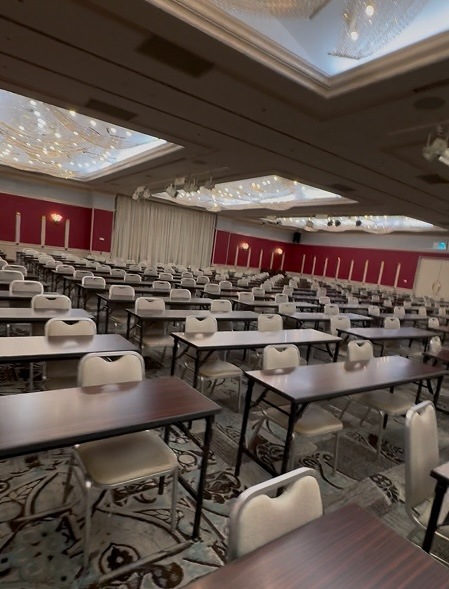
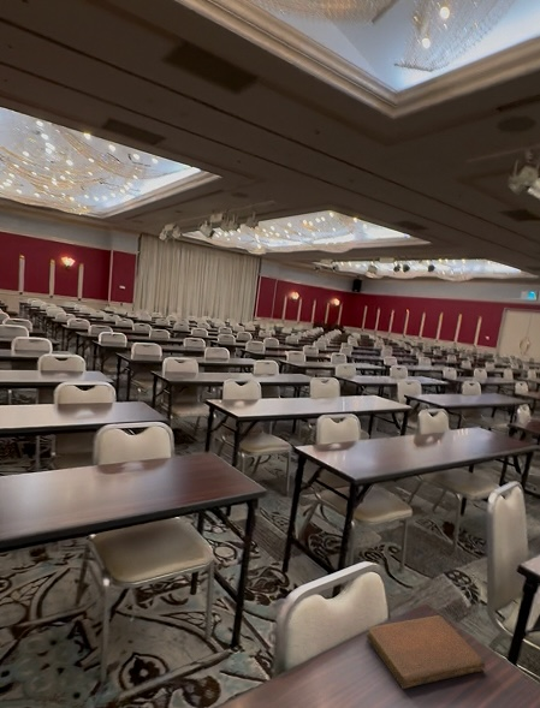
+ notebook (423, 648)
